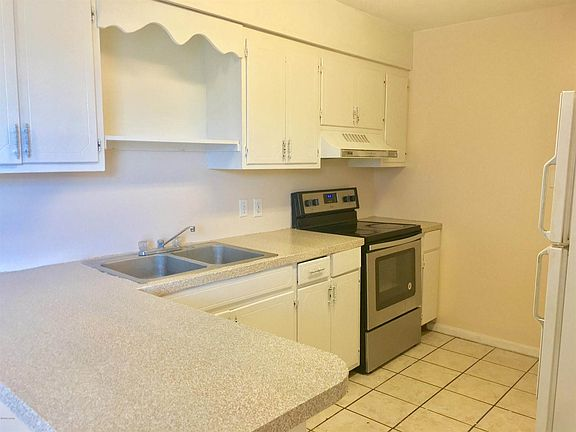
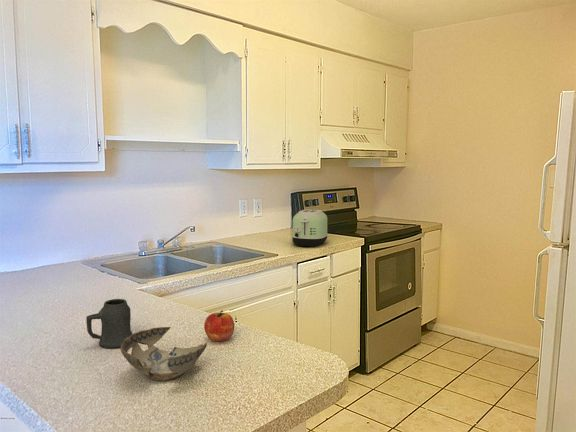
+ decorative bowl (164, 357)
+ apple (219, 325)
+ toaster (309, 227)
+ mug (110, 323)
